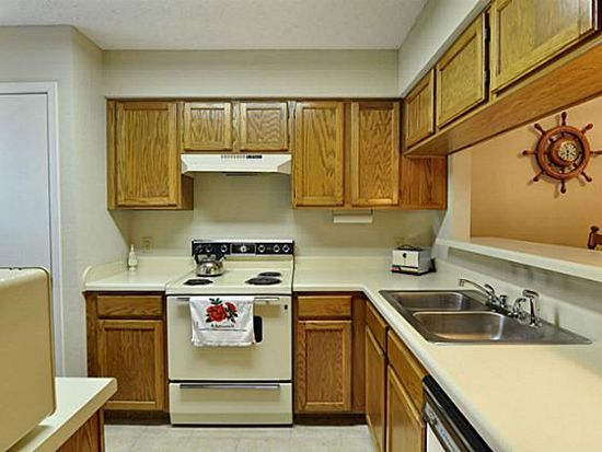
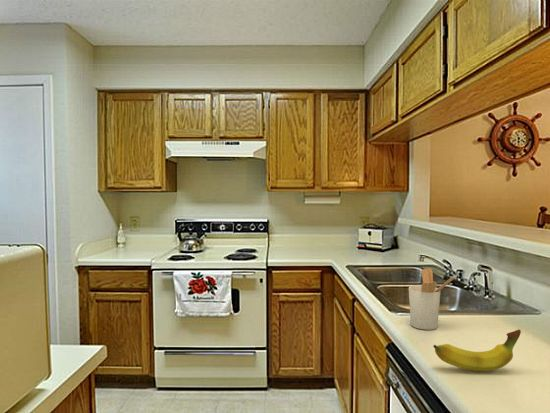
+ fruit (476, 352)
+ utensil holder (432, 299)
